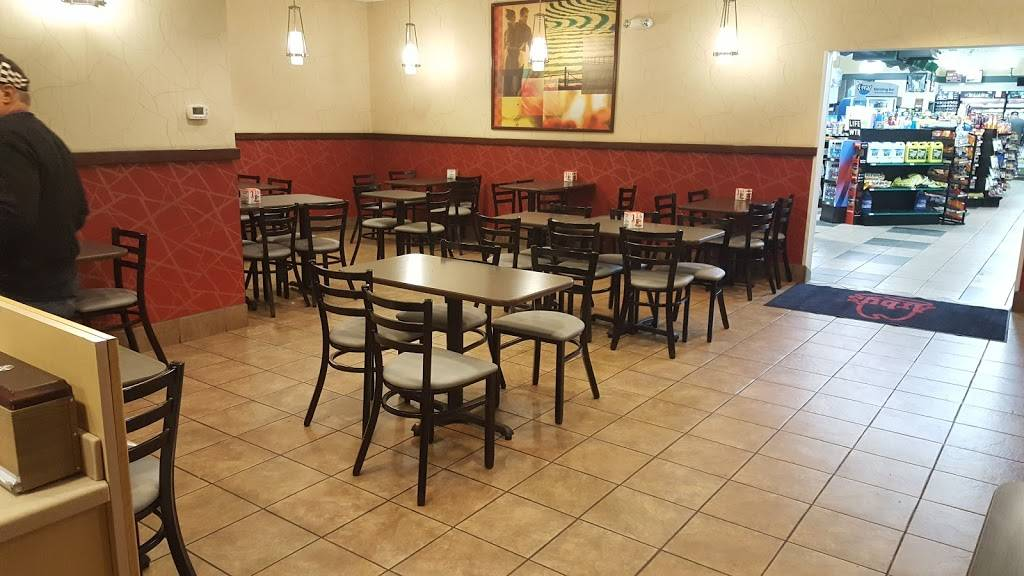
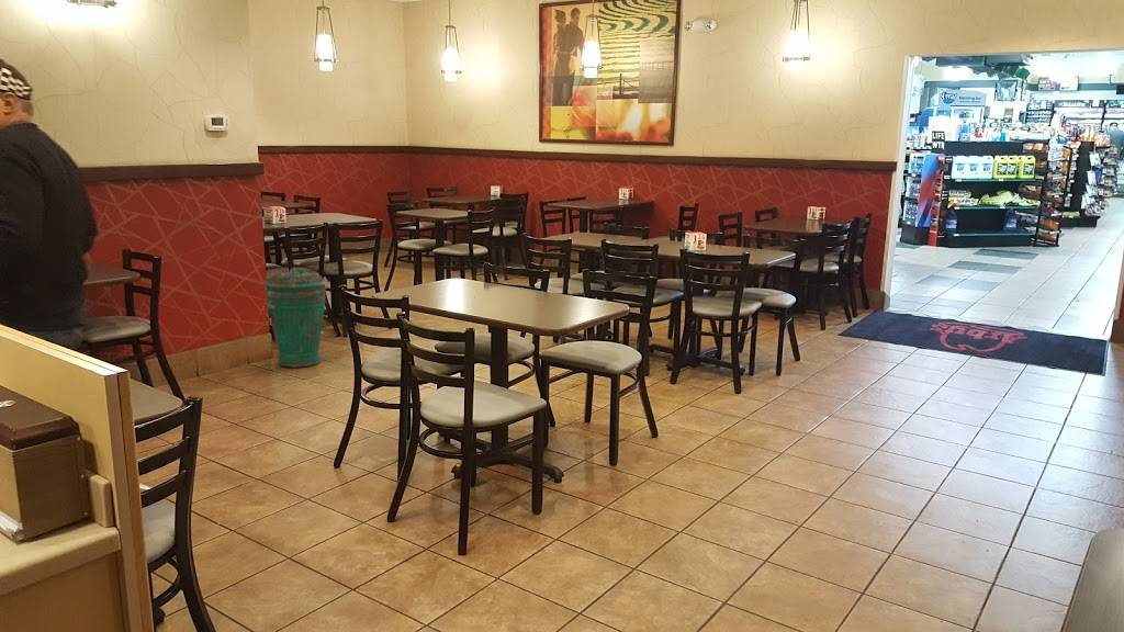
+ trash can (296, 316)
